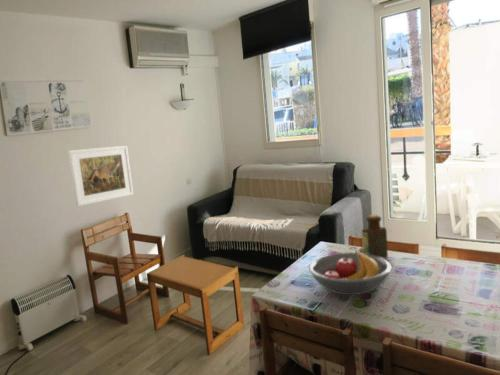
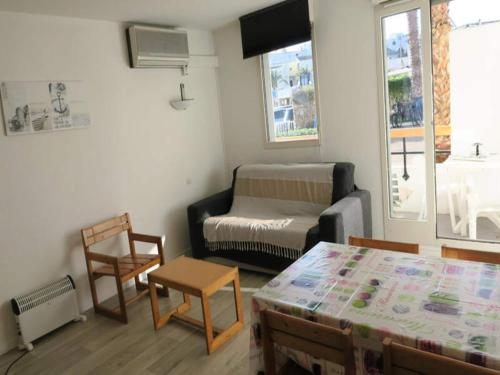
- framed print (103, 174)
- bottle (374, 237)
- fruit bowl (349, 273)
